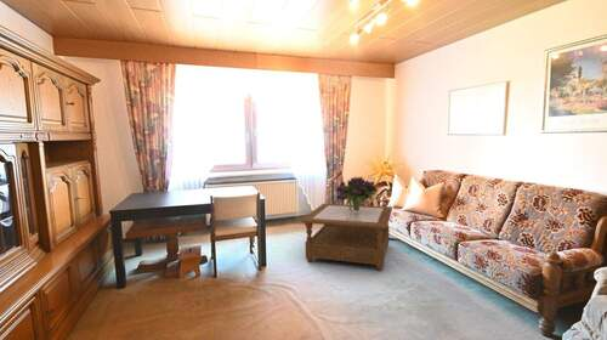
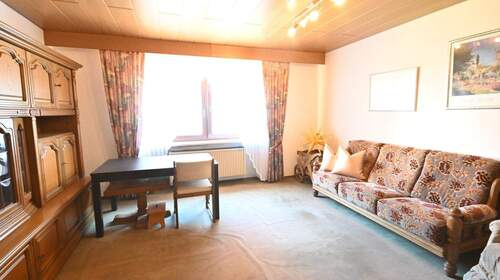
- bouquet (356, 193)
- coffee table (350, 233)
